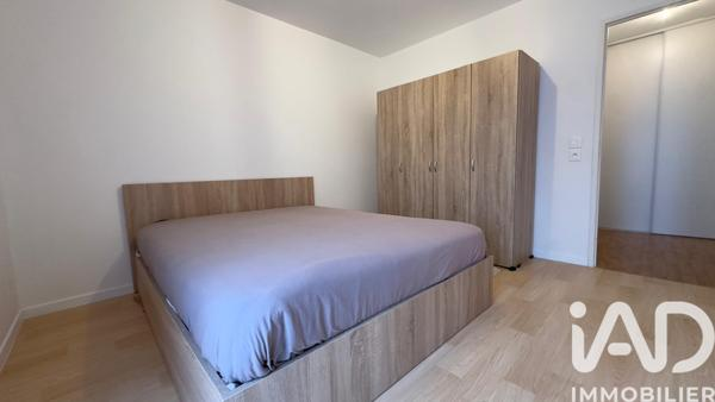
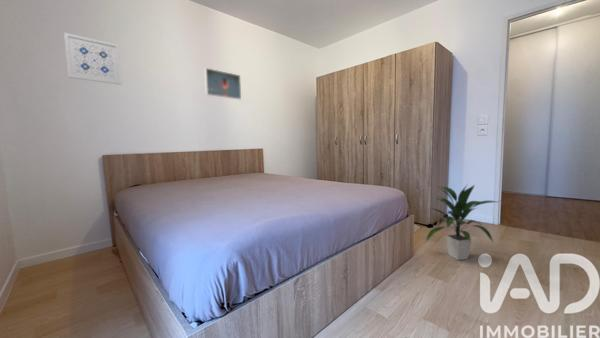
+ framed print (223, 84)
+ wall art (94, 60)
+ indoor plant (455, 219)
